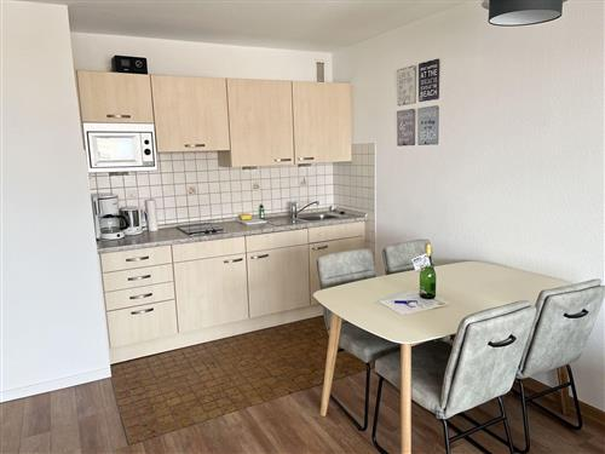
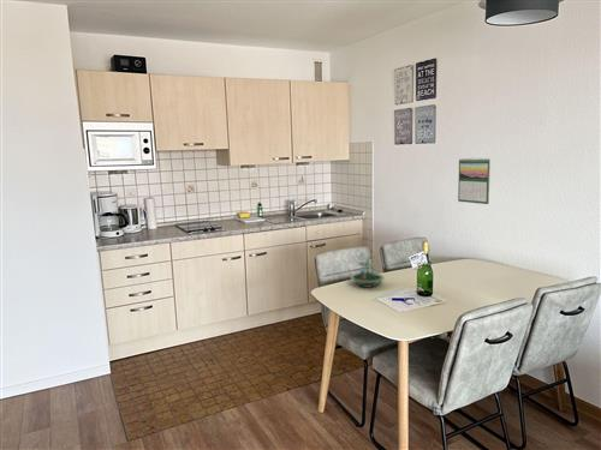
+ terrarium (368, 258)
+ calendar (472, 180)
